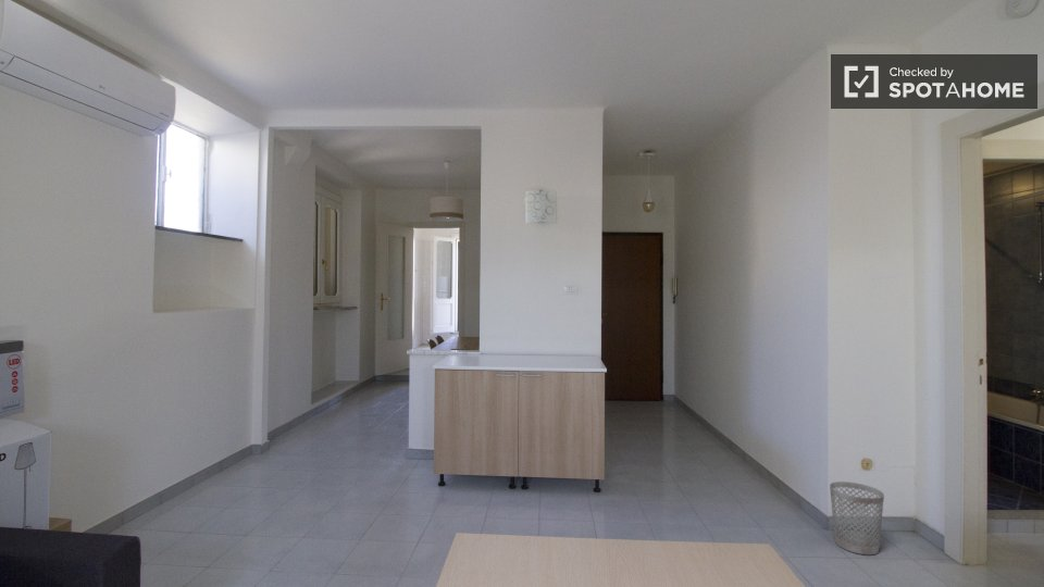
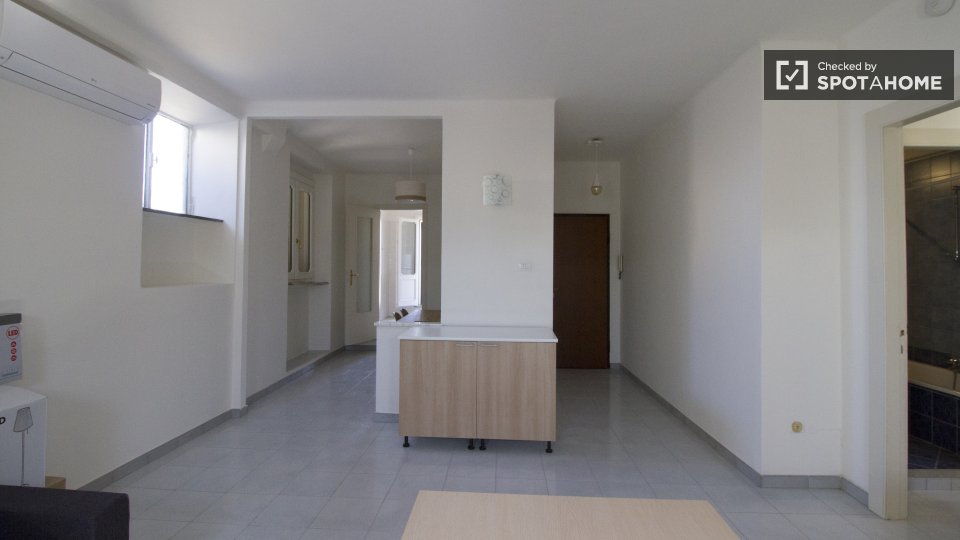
- wastebasket (856, 517)
